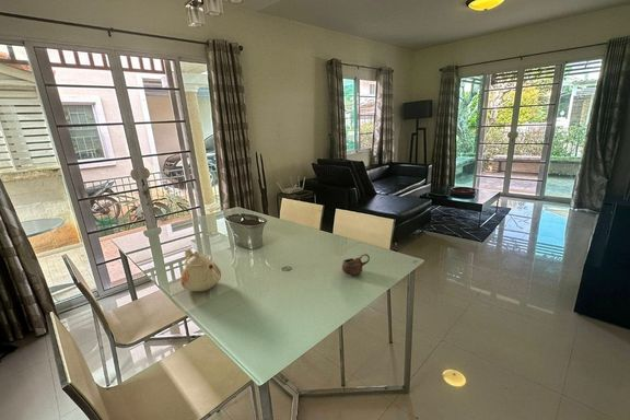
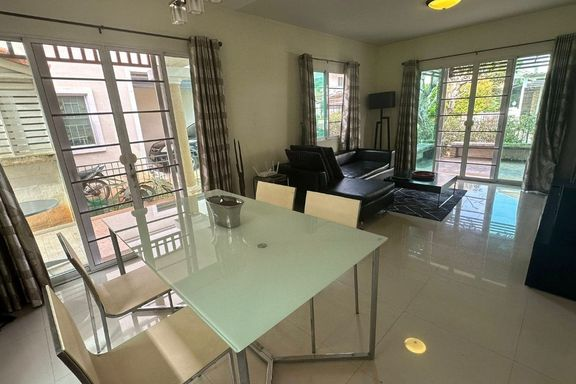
- teapot (199, 268)
- cup (354, 264)
